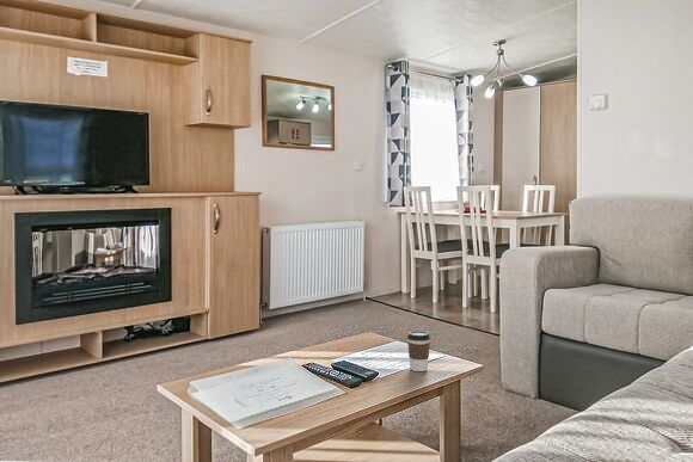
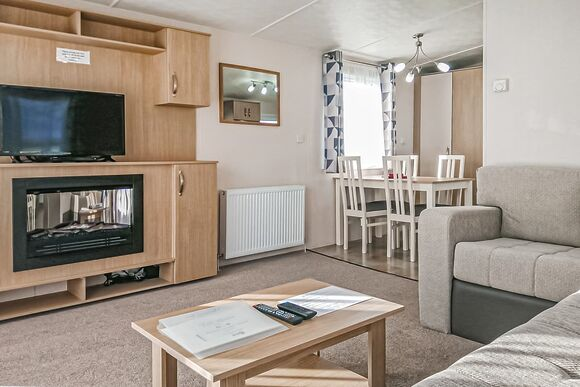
- coffee cup (418, 351)
